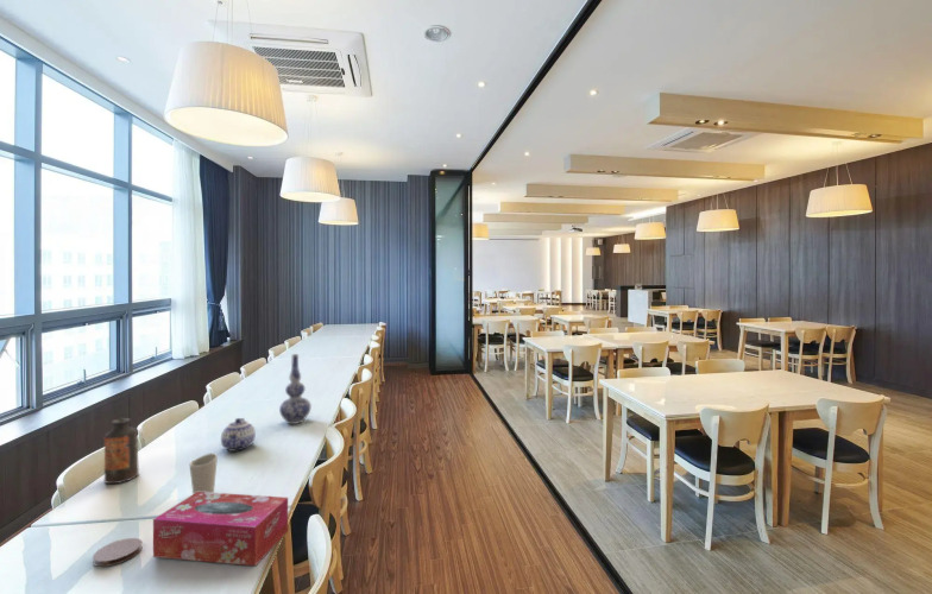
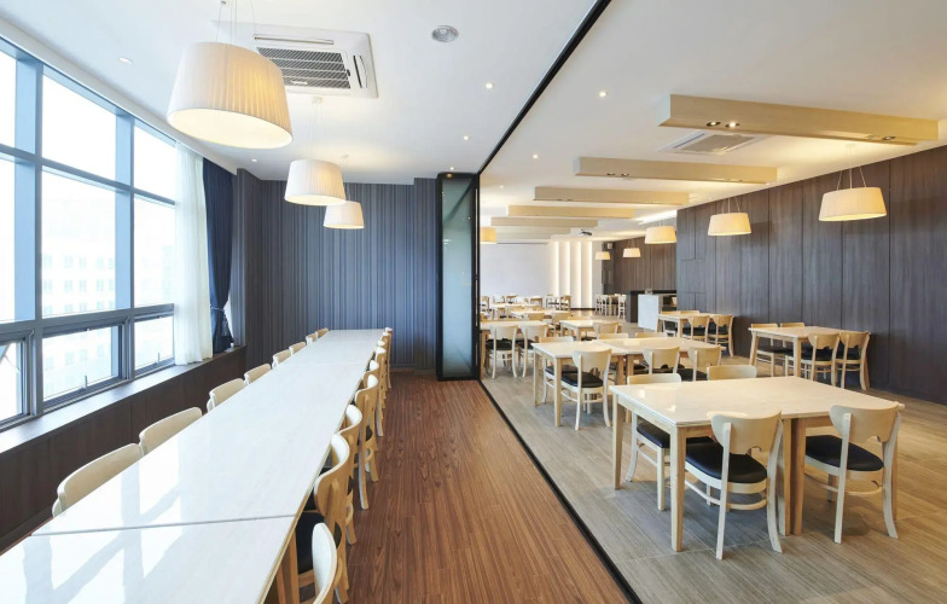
- vase (295, 387)
- tissue box (223, 525)
- coaster (118, 551)
- teapot (238, 432)
- bottle (121, 448)
- cup (203, 476)
